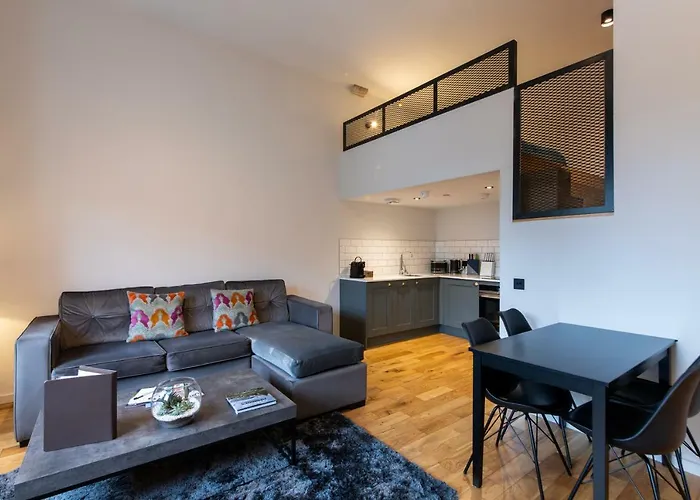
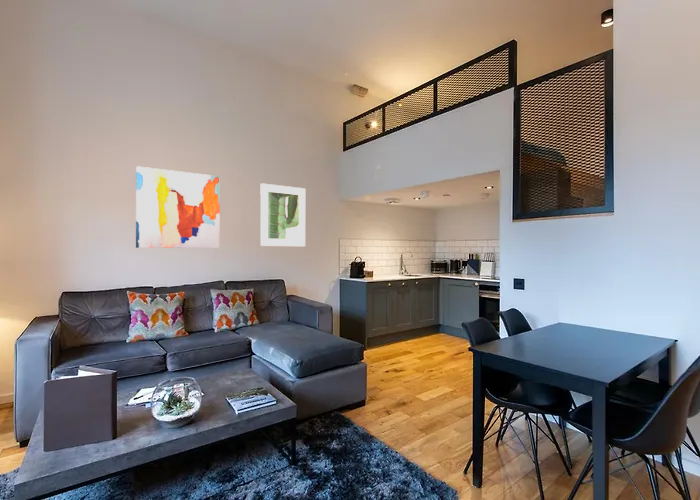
+ wall art (180, 209)
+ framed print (283, 216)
